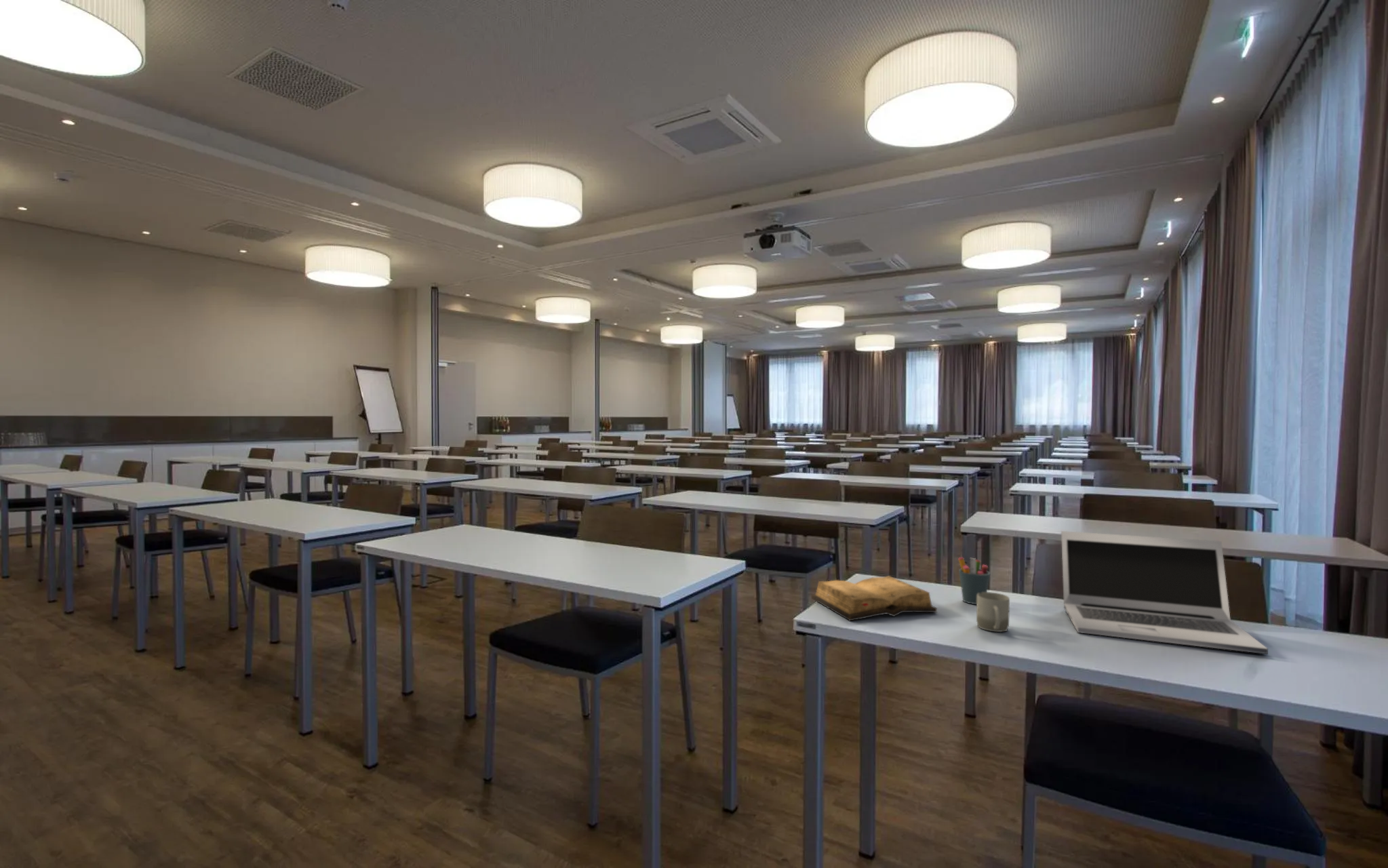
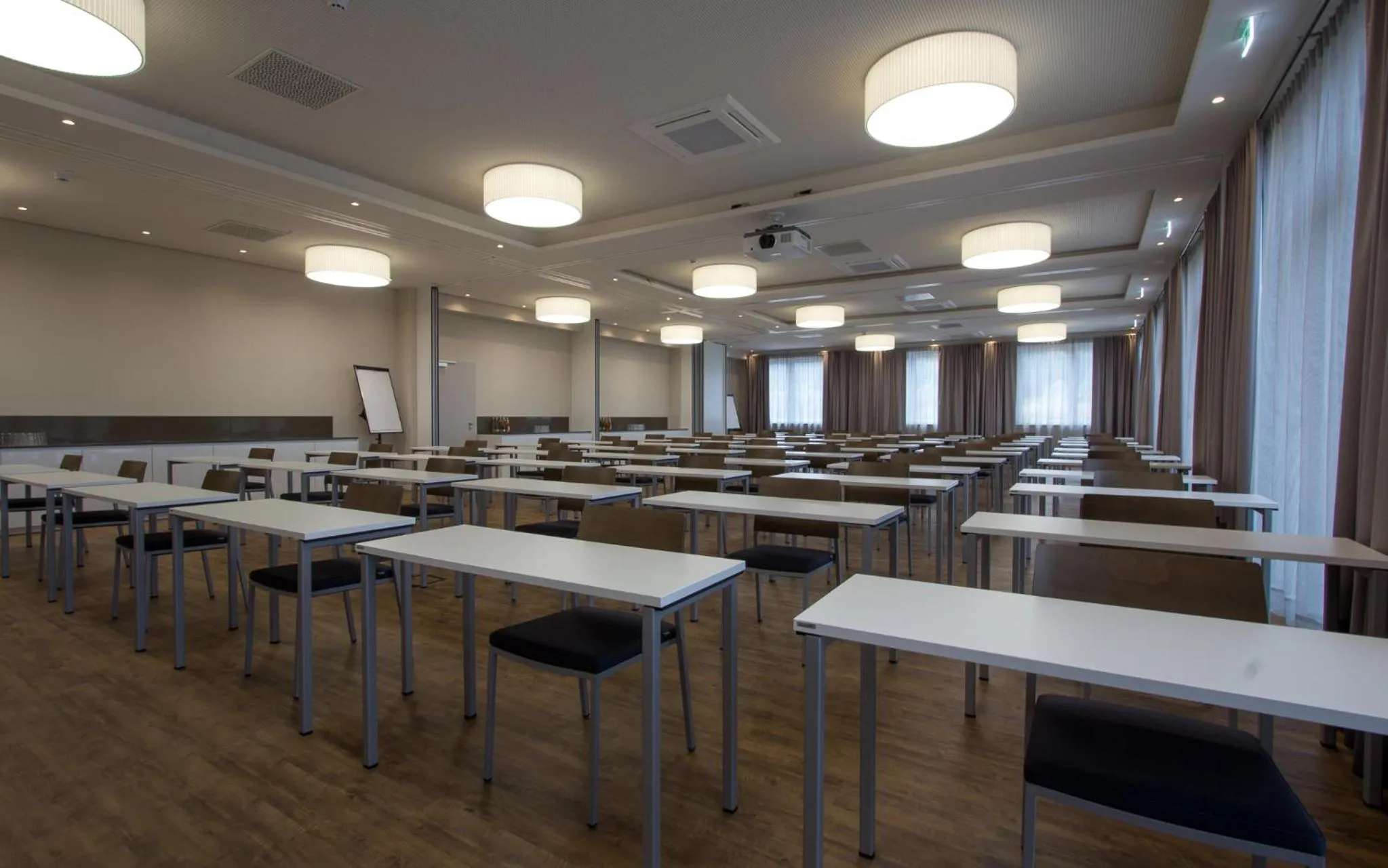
- pen holder (974, 578)
- diary (870, 595)
- cup (994, 613)
- laptop (1152, 585)
